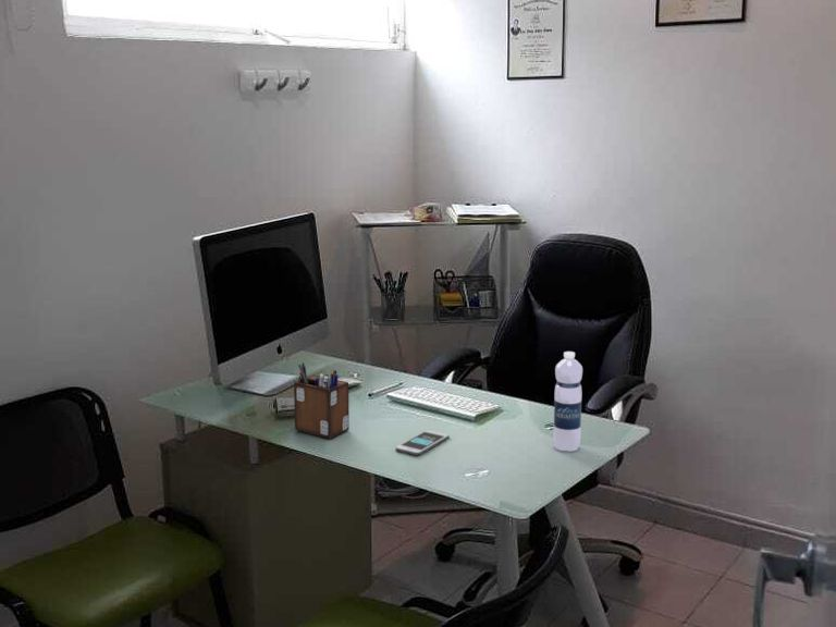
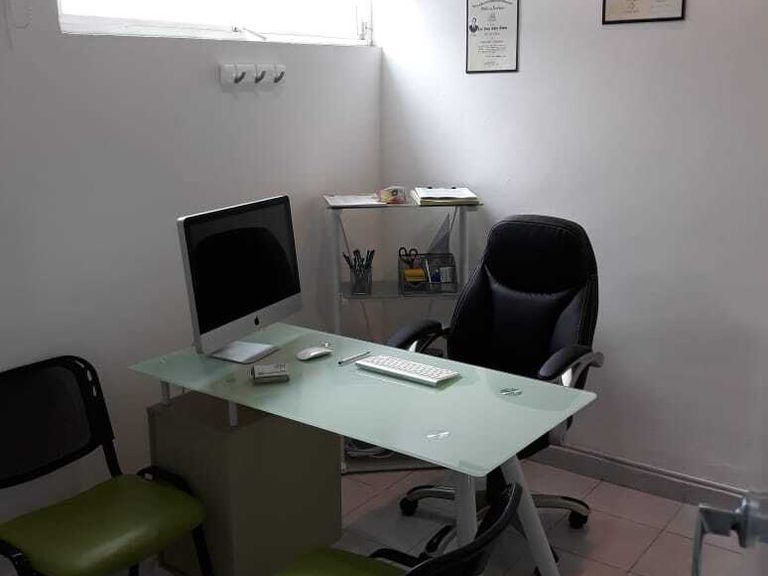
- smartphone (422, 442)
- water bottle (567, 401)
- desk organizer (321, 396)
